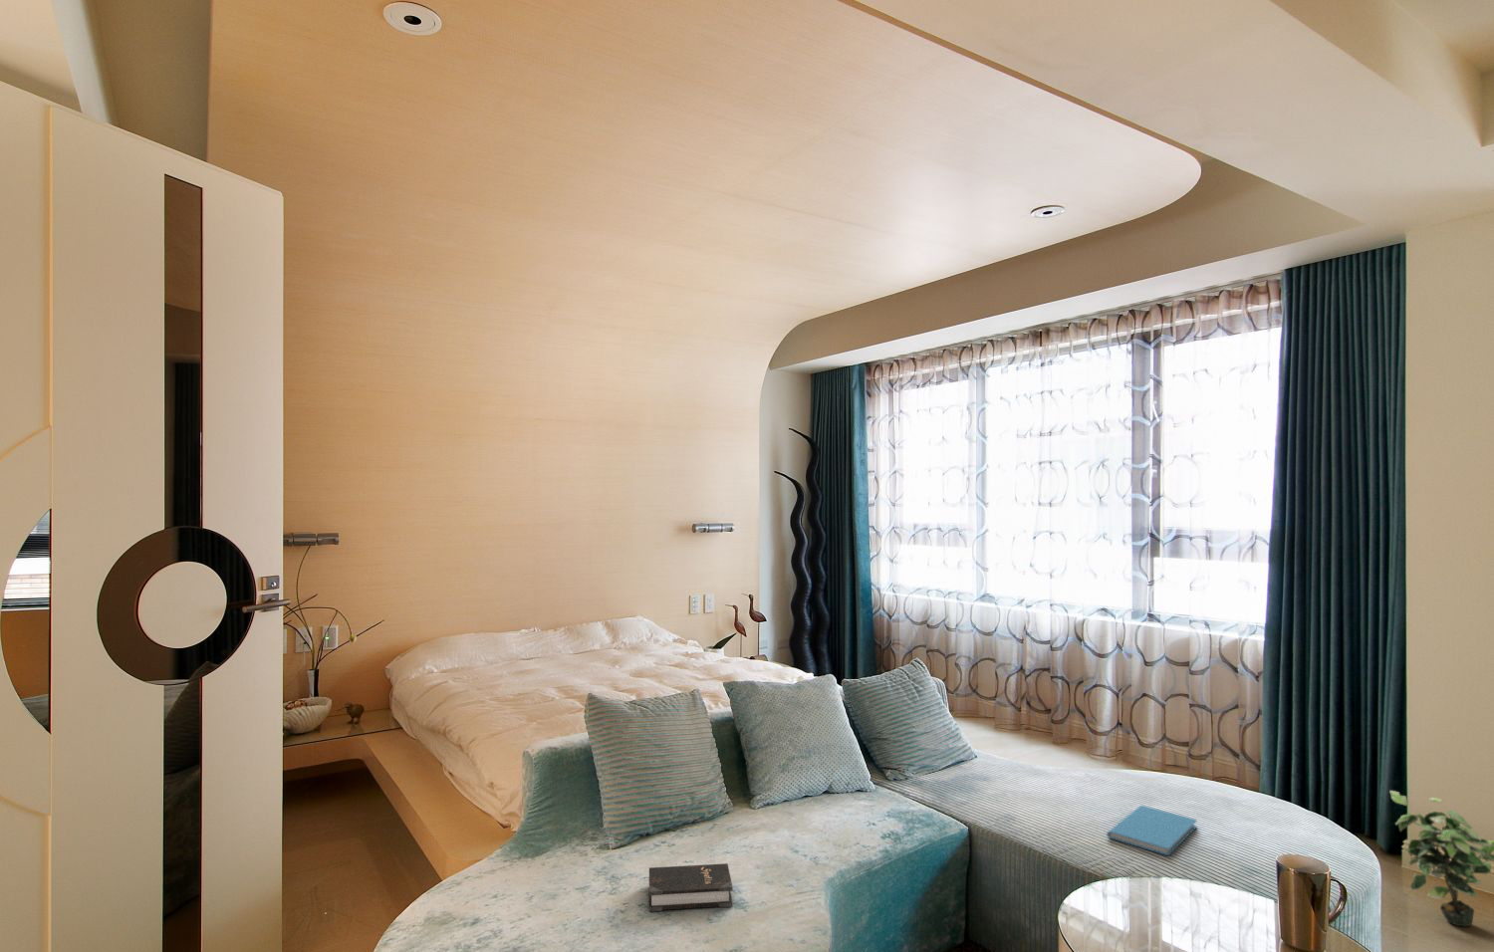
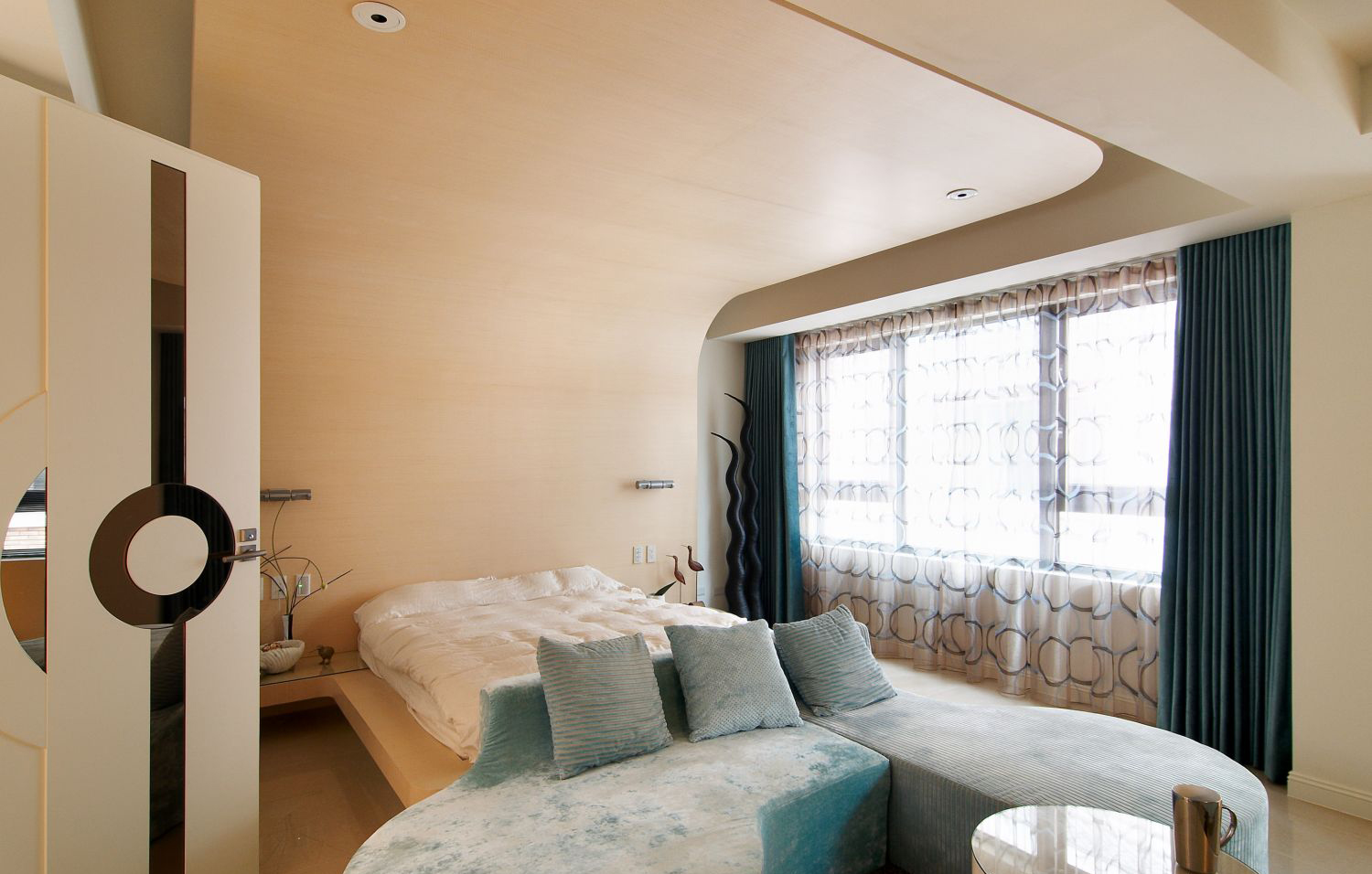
- book (1152, 829)
- hardback book (689, 886)
- potted plant (1444, 863)
